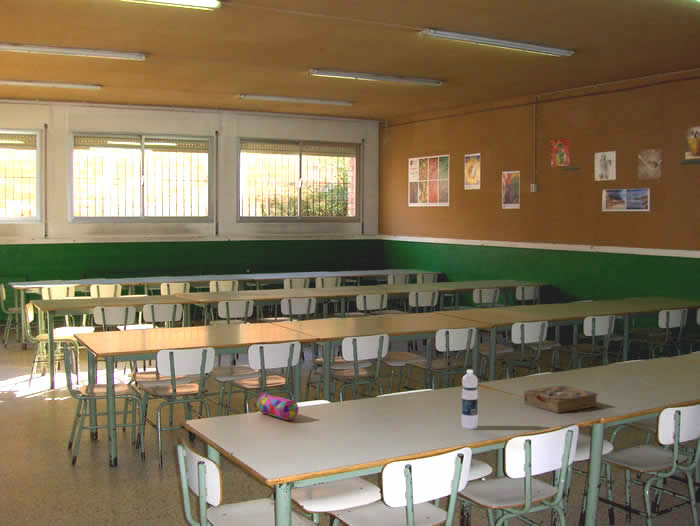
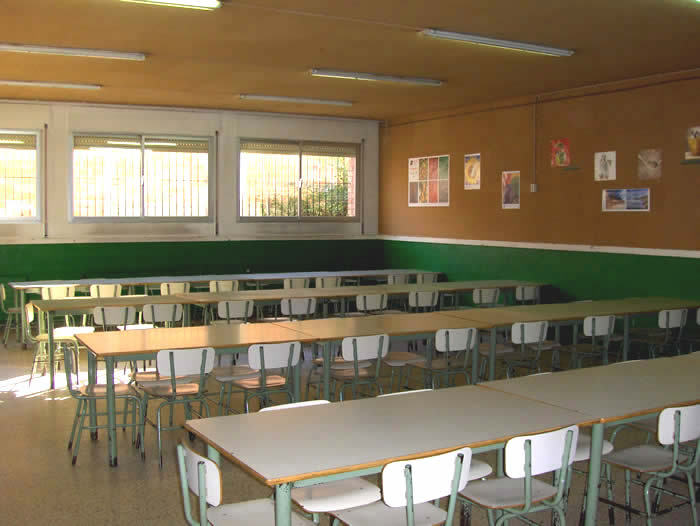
- book (557, 396)
- water bottle (469, 398)
- pencil case (276, 406)
